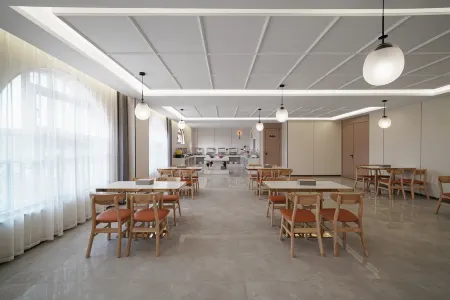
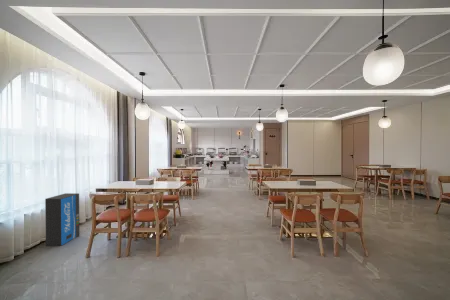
+ air purifier (63, 218)
